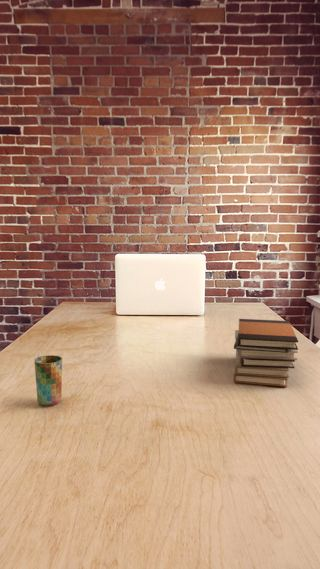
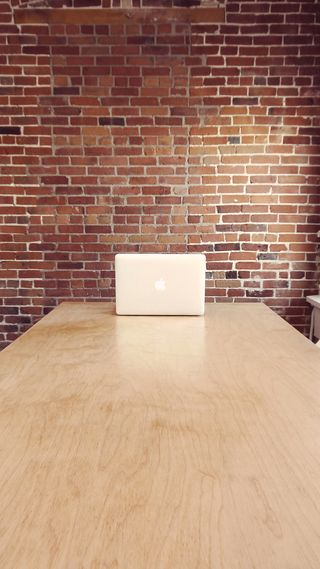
- book stack (263, 349)
- cup (48, 380)
